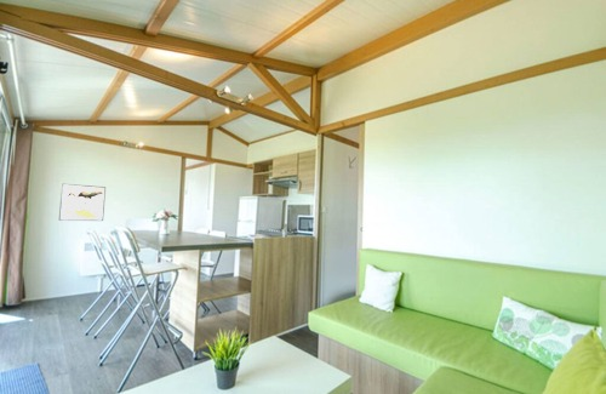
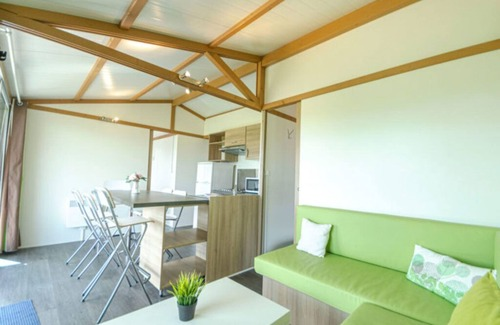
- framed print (82, 202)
